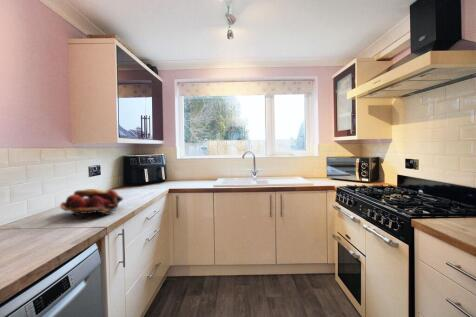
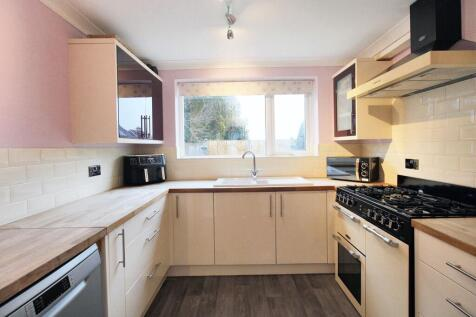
- fruit basket (92, 201)
